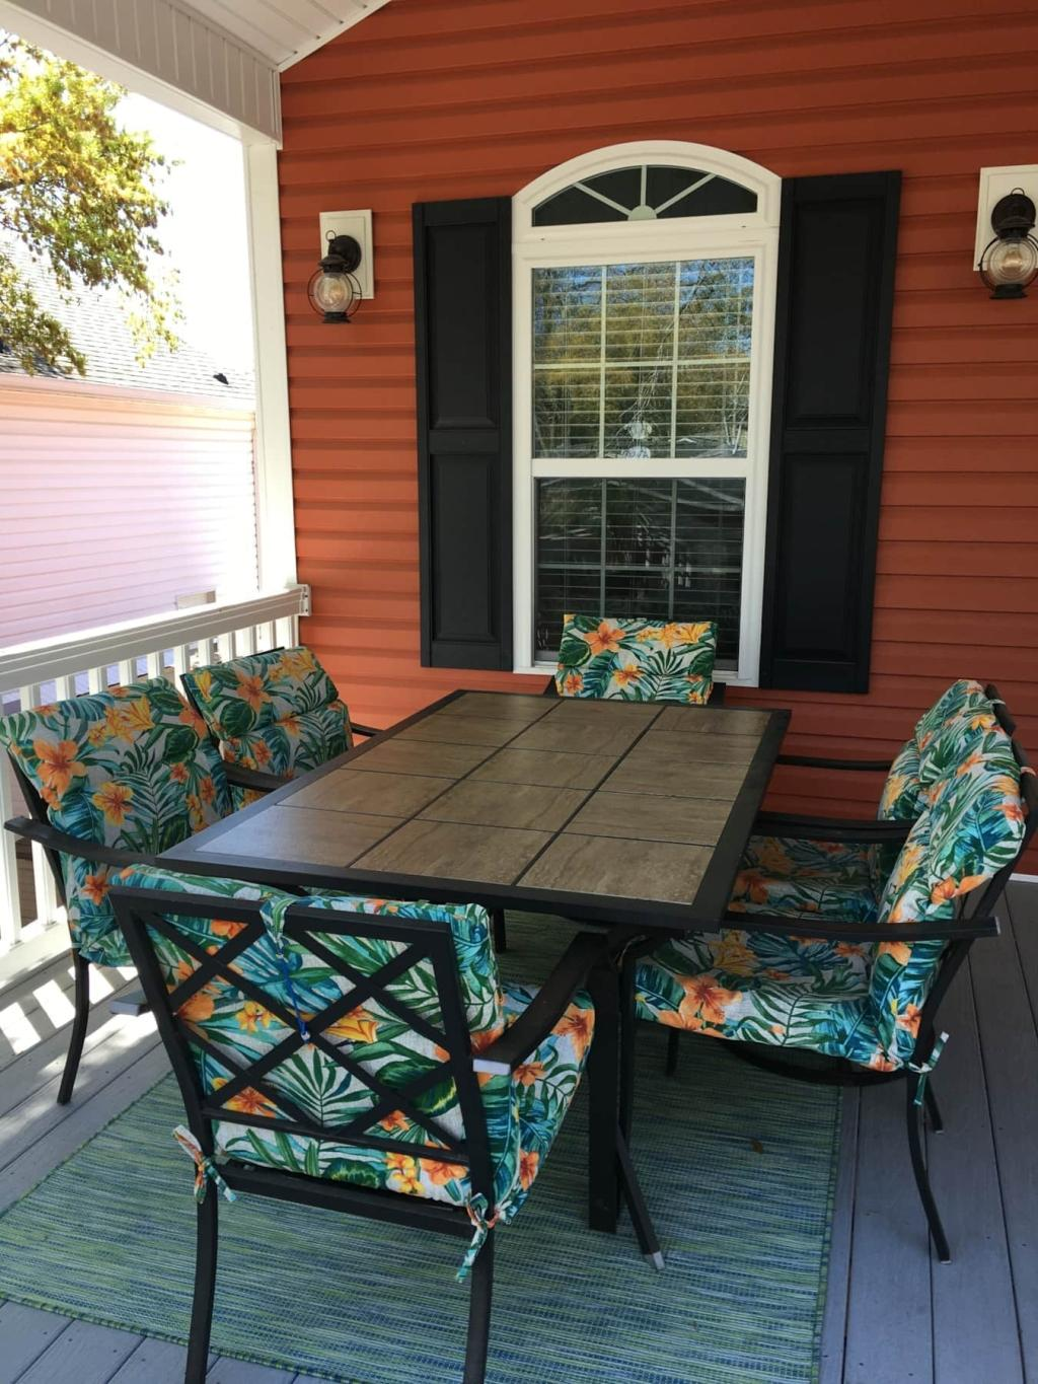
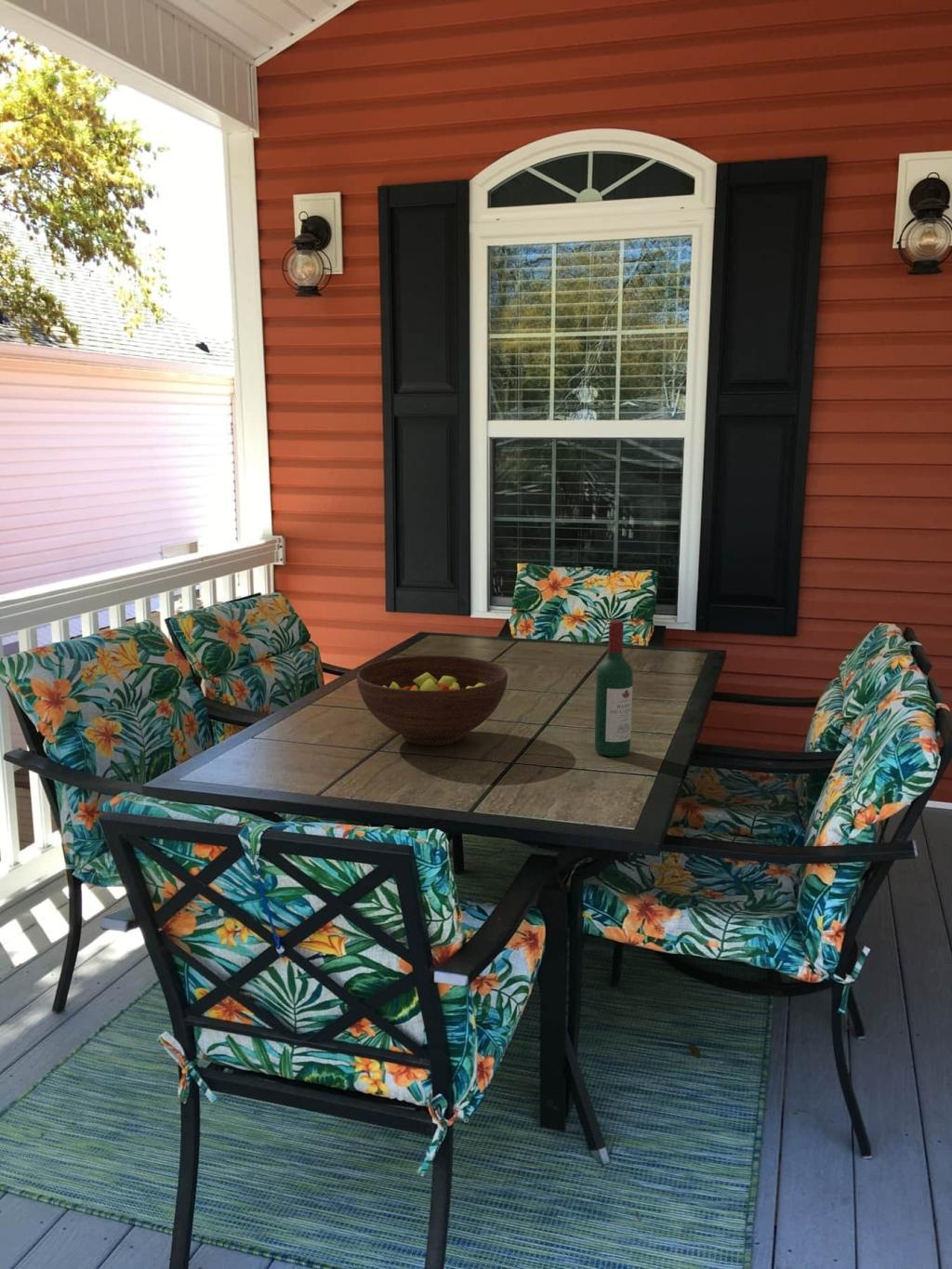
+ fruit bowl (432, 706)
+ wine bottle (614, 687)
